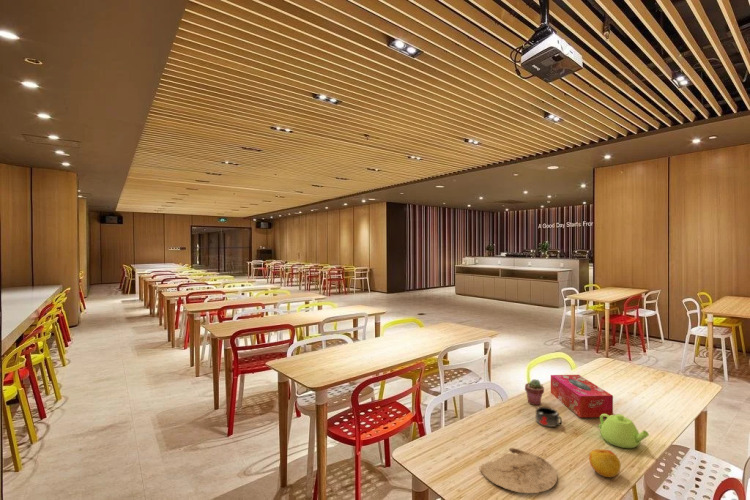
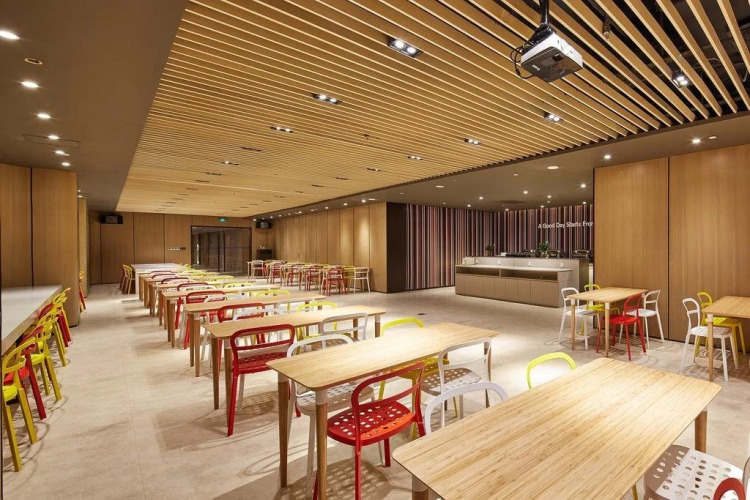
- mug (549, 417)
- tissue box (579, 394)
- potted succulent (534, 391)
- plate (516, 467)
- teapot (622, 429)
- apple (604, 461)
